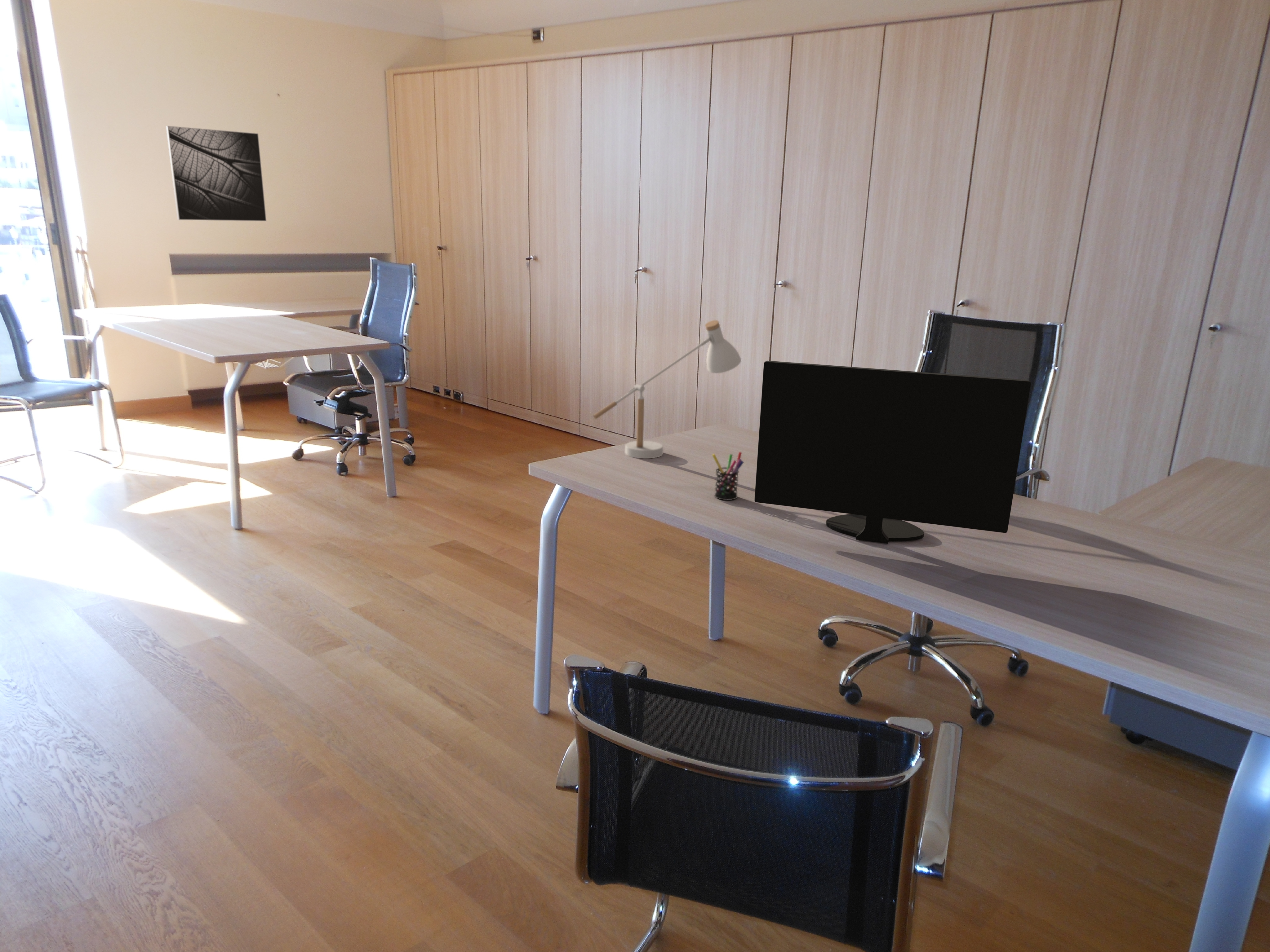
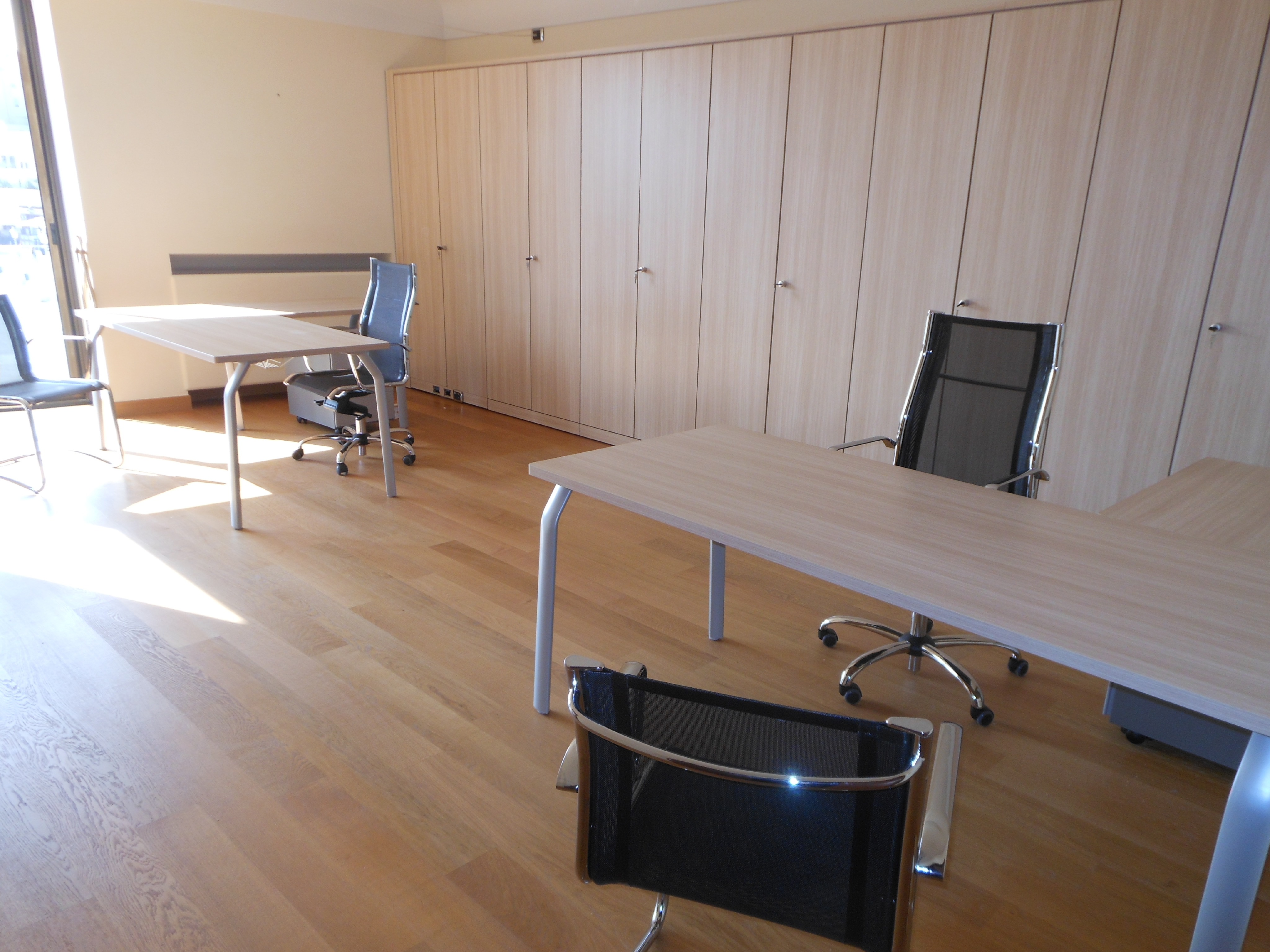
- computer monitor (884, 450)
- desk lamp (659, 375)
- pen holder (729, 473)
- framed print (218, 176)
